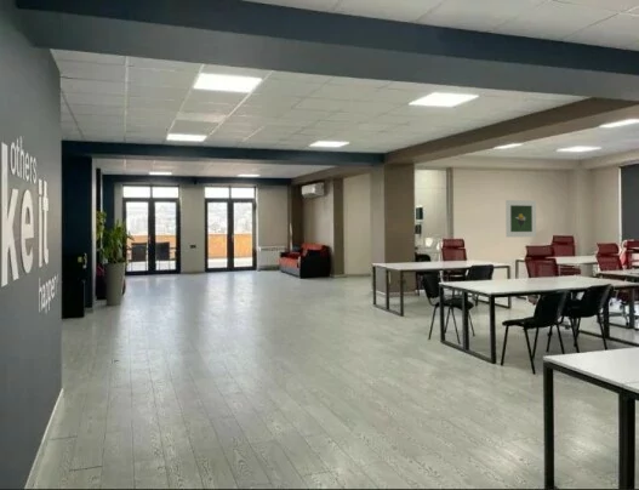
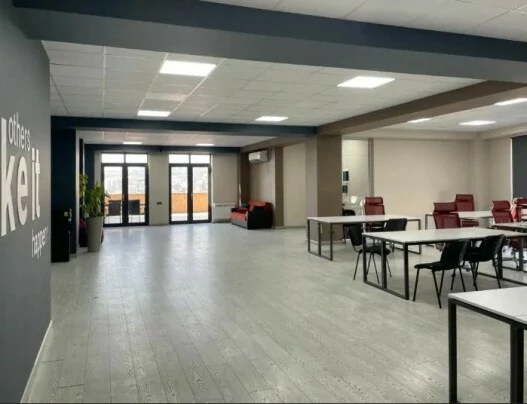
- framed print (520, 218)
